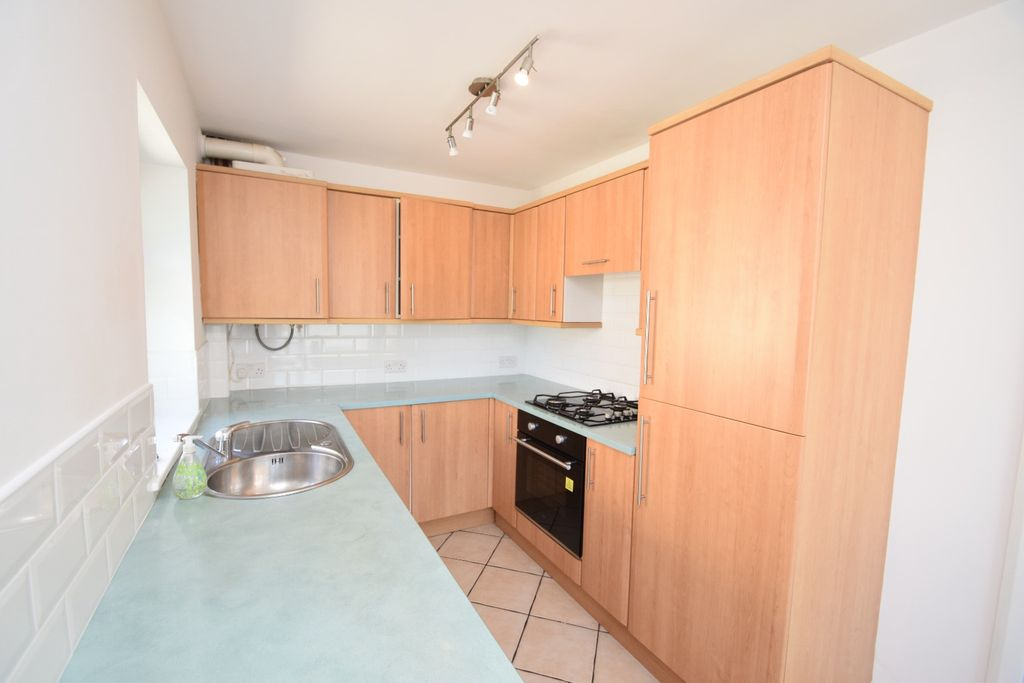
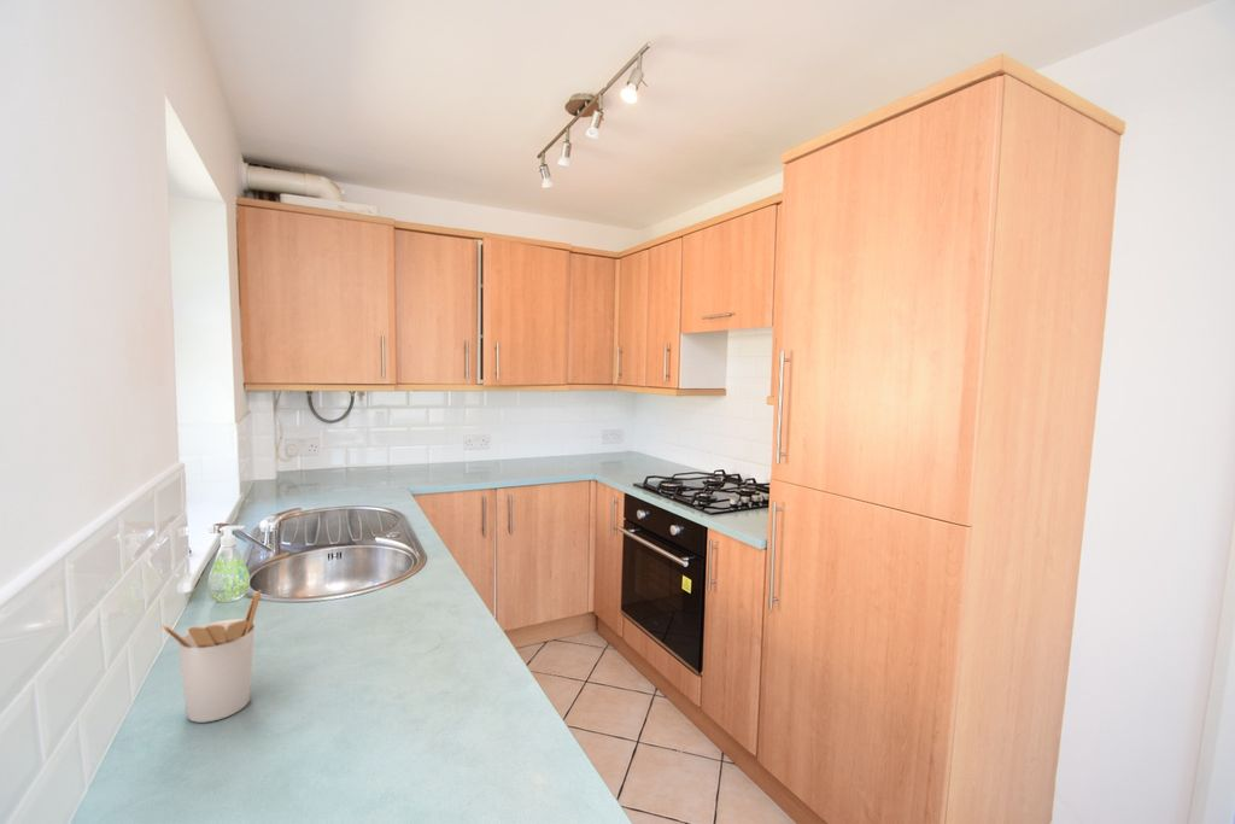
+ utensil holder (218, 658)
